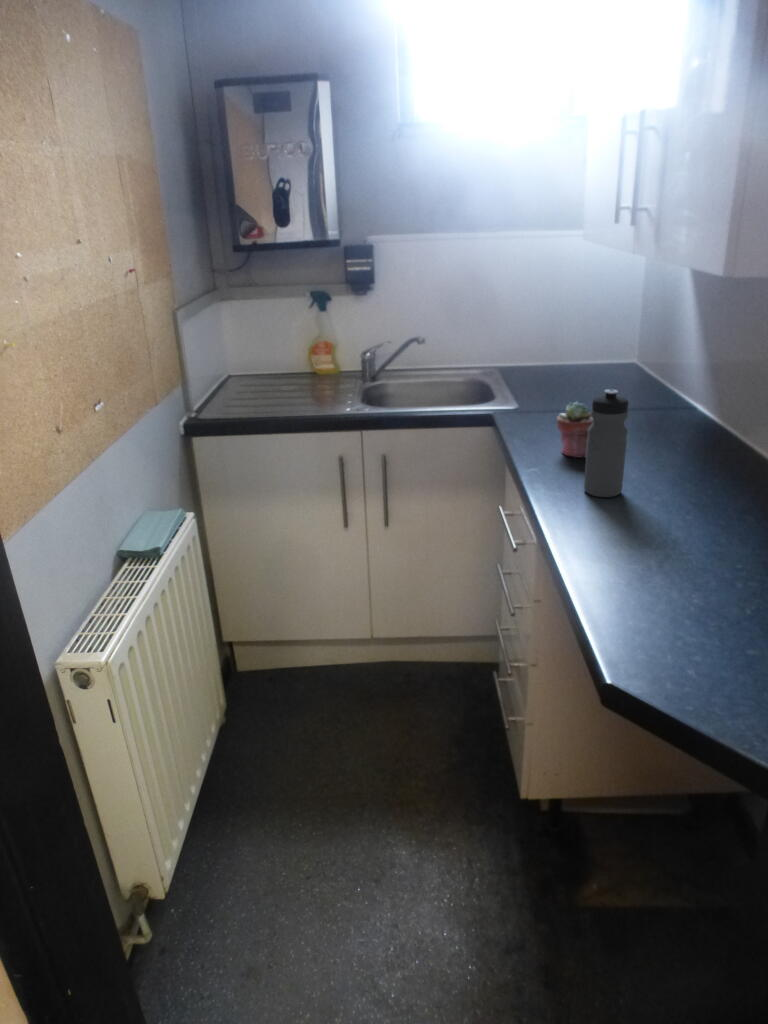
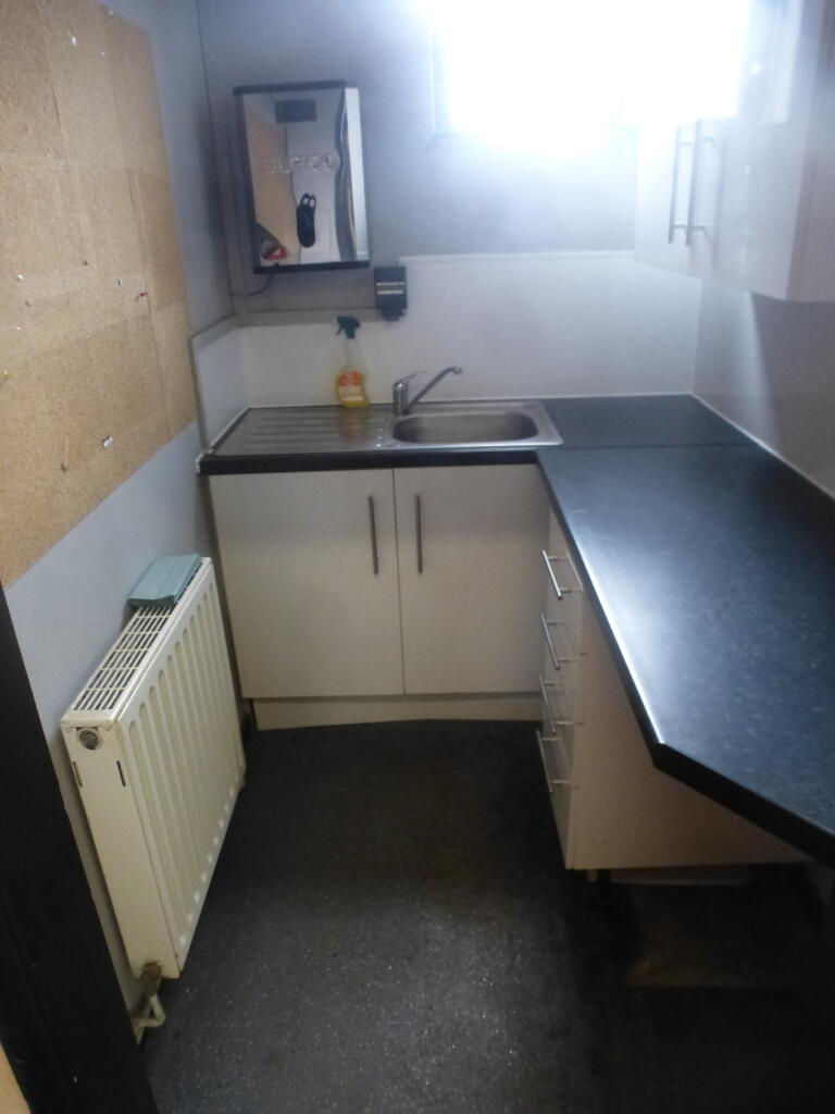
- water bottle (606, 442)
- potted succulent (577, 427)
